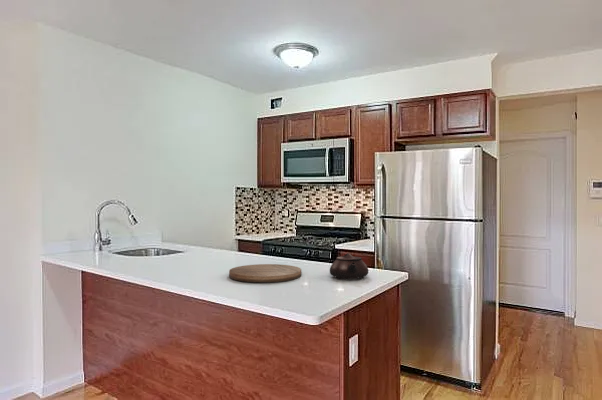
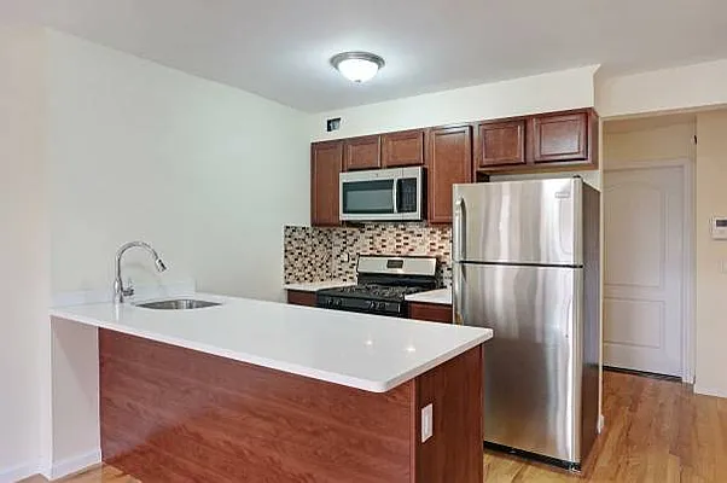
- teapot (349, 265)
- cutting board (265, 272)
